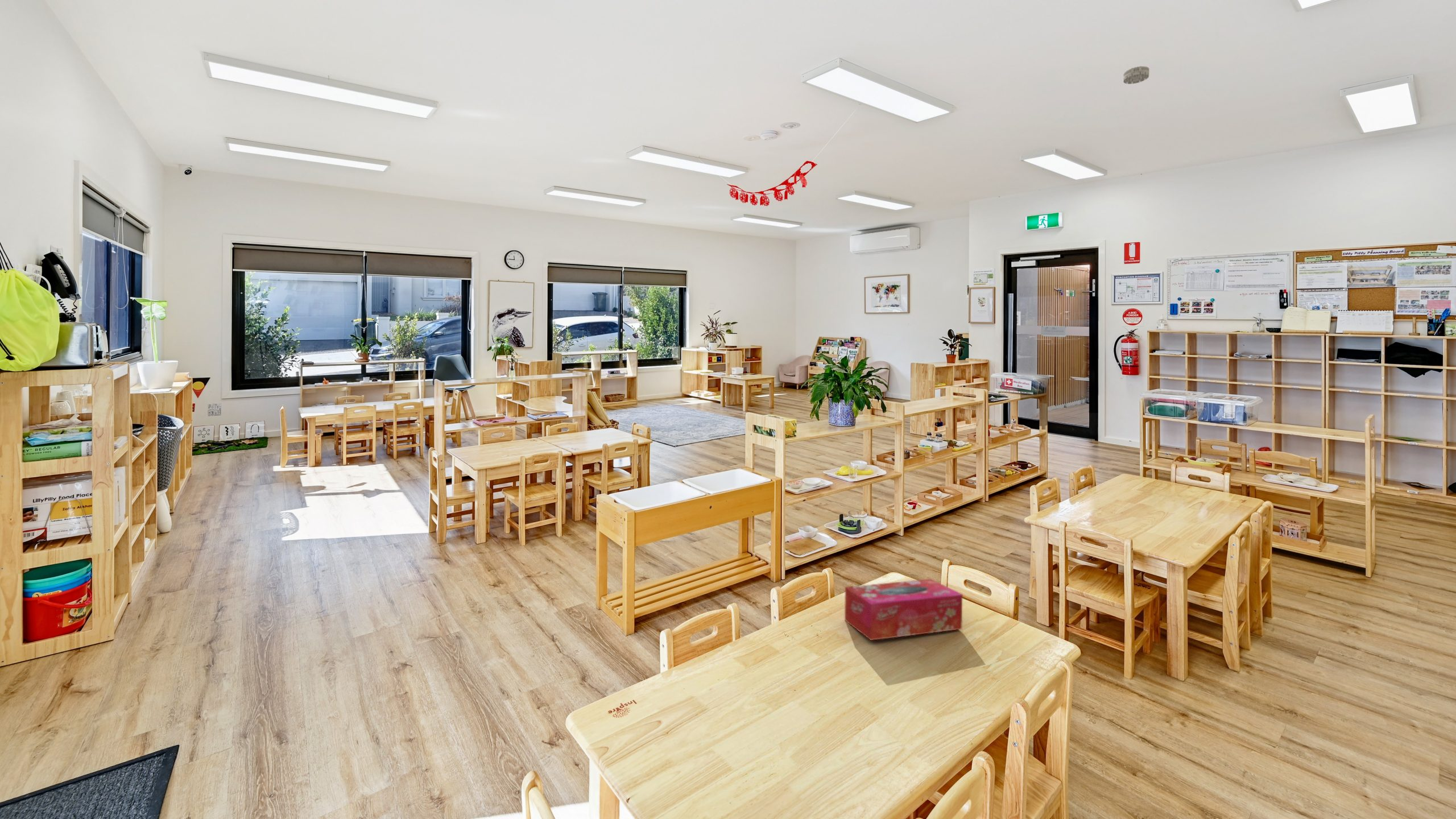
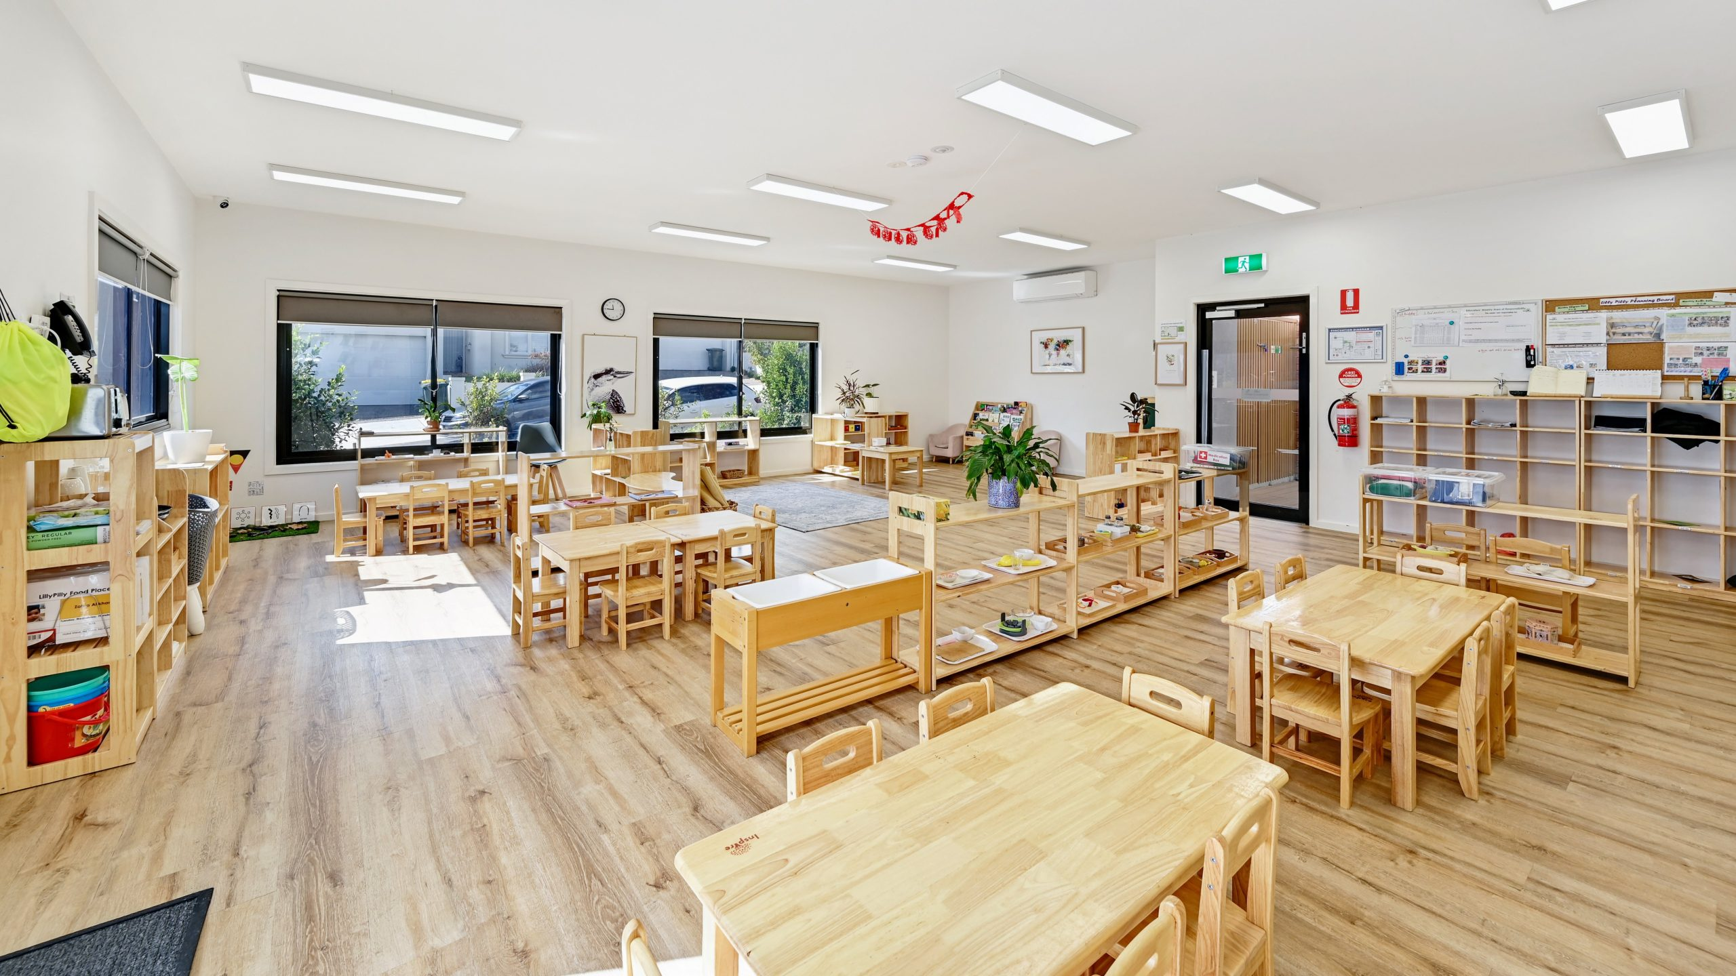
- smoke detector (1136, 75)
- tissue box (902, 607)
